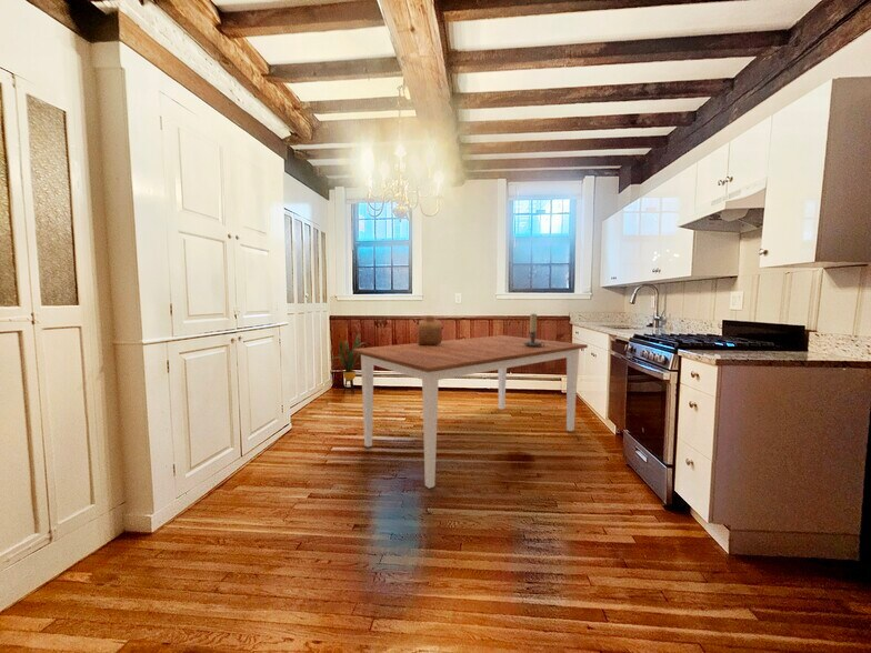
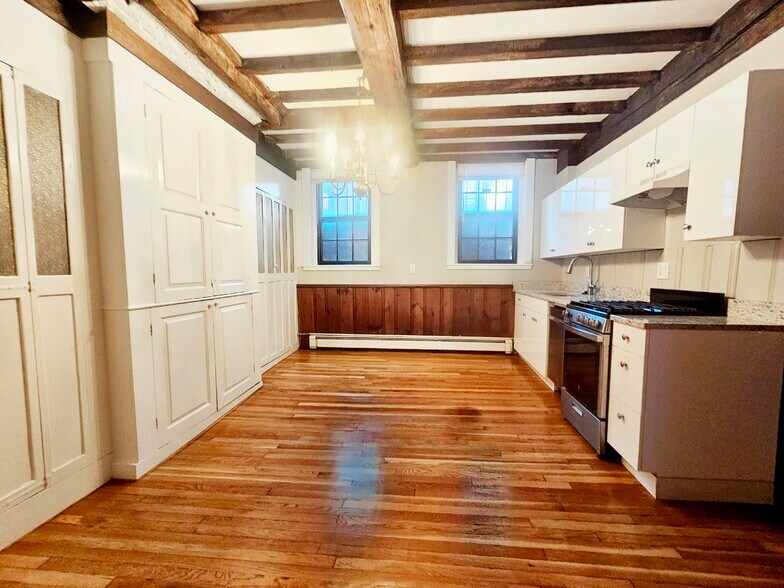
- dining table (473, 373)
- vase (429, 330)
- house plant (352, 364)
- candle holder (534, 329)
